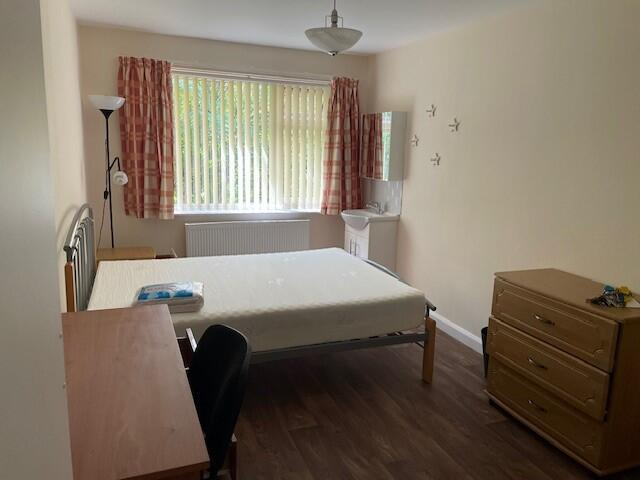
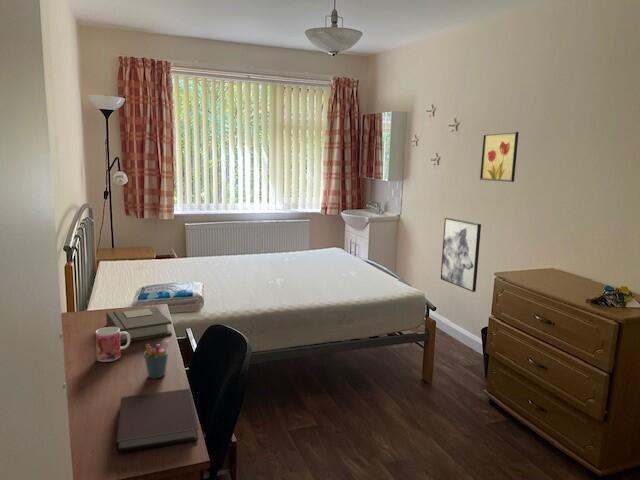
+ notebook (157, 417)
+ wall art (459, 253)
+ wall art (498, 157)
+ mug (113, 343)
+ pen holder (156, 357)
+ book (138, 323)
